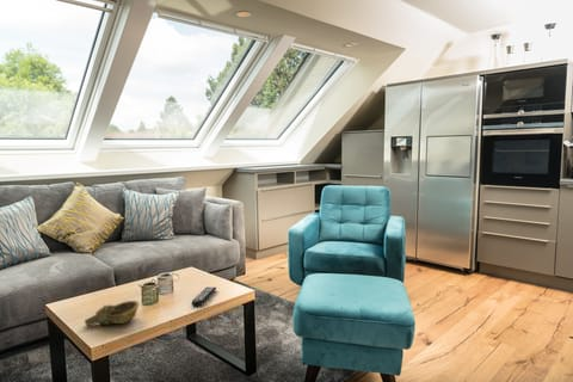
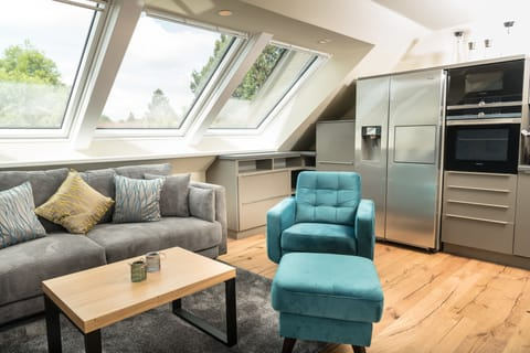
- remote control (204, 295)
- decorative bowl (112, 313)
